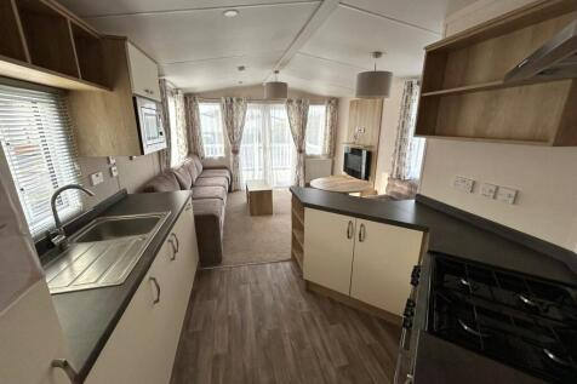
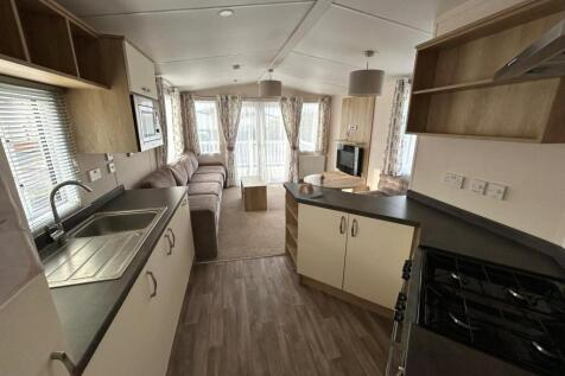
+ architectural model (312, 186)
